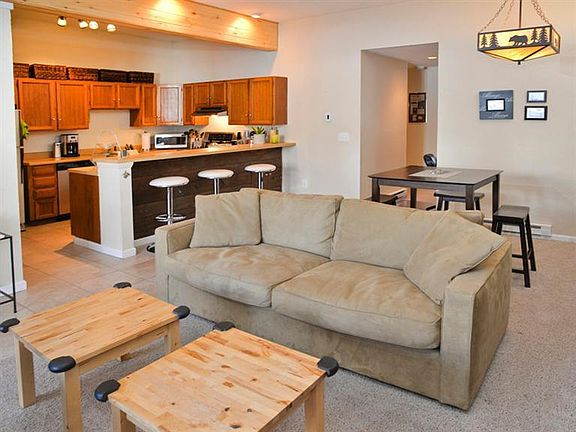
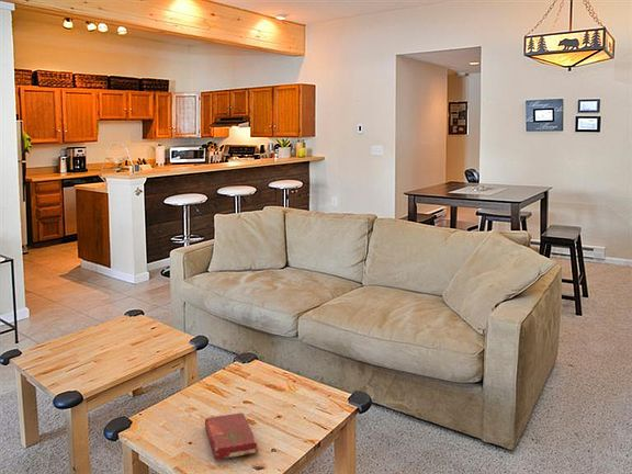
+ book (229, 433)
